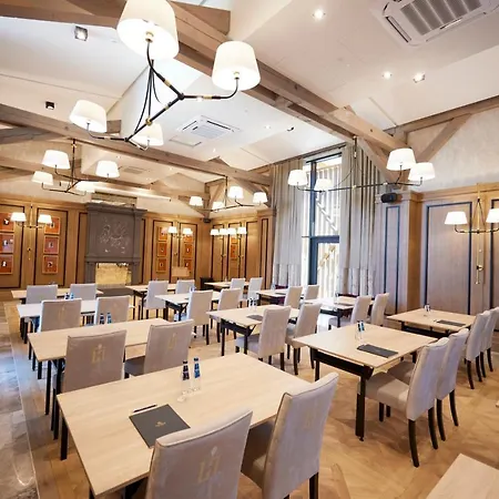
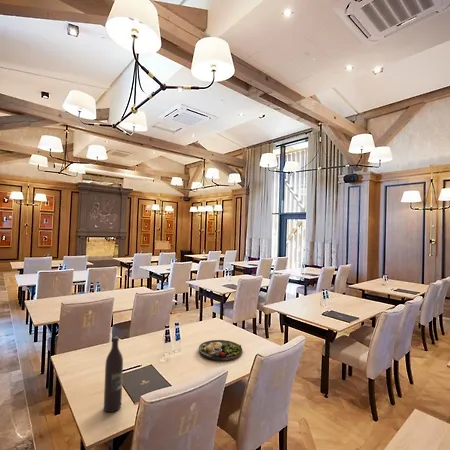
+ dinner plate (220, 346)
+ wine bottle (113, 372)
